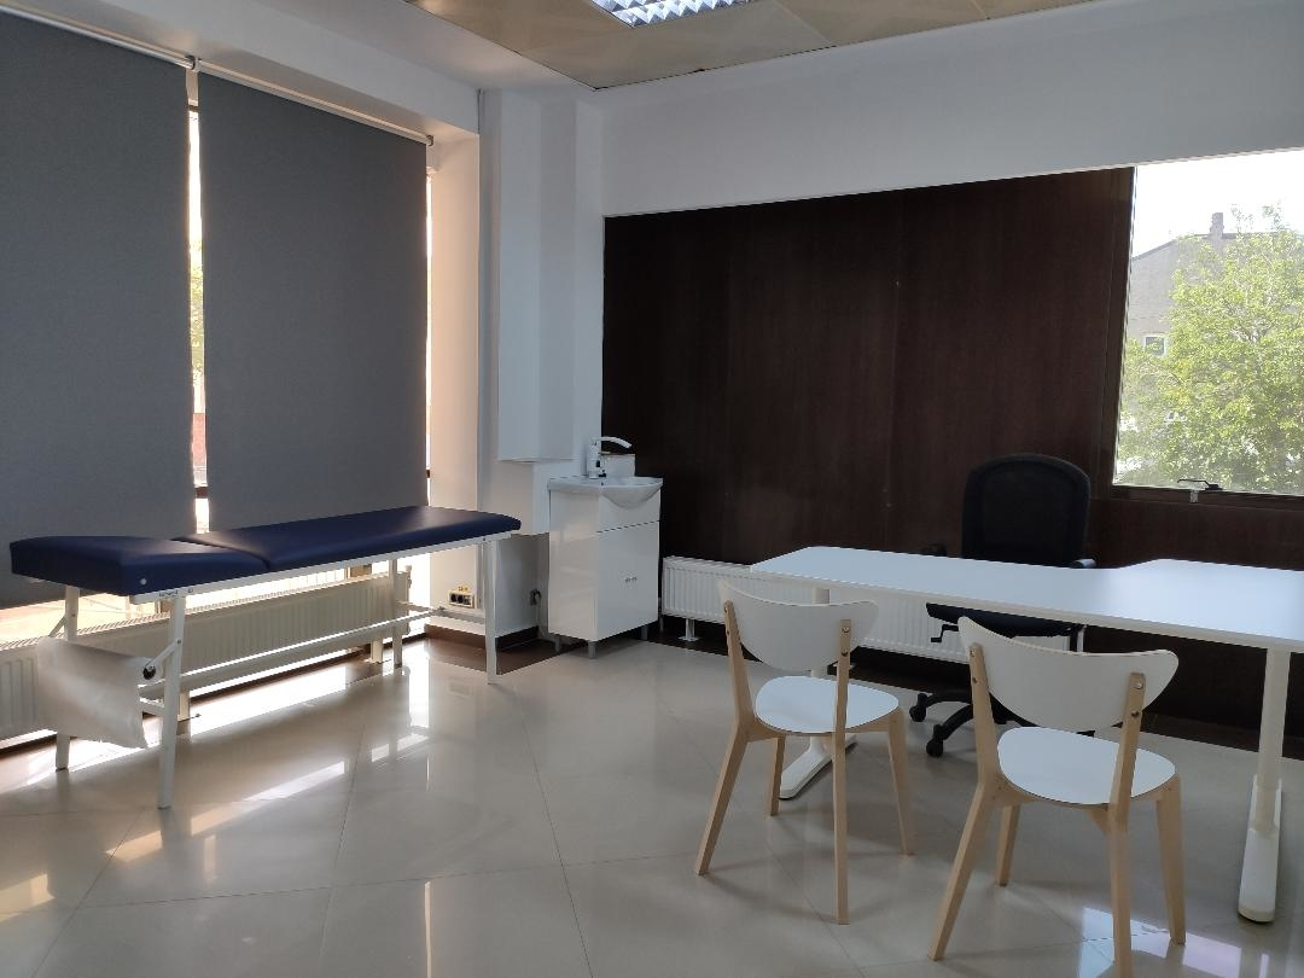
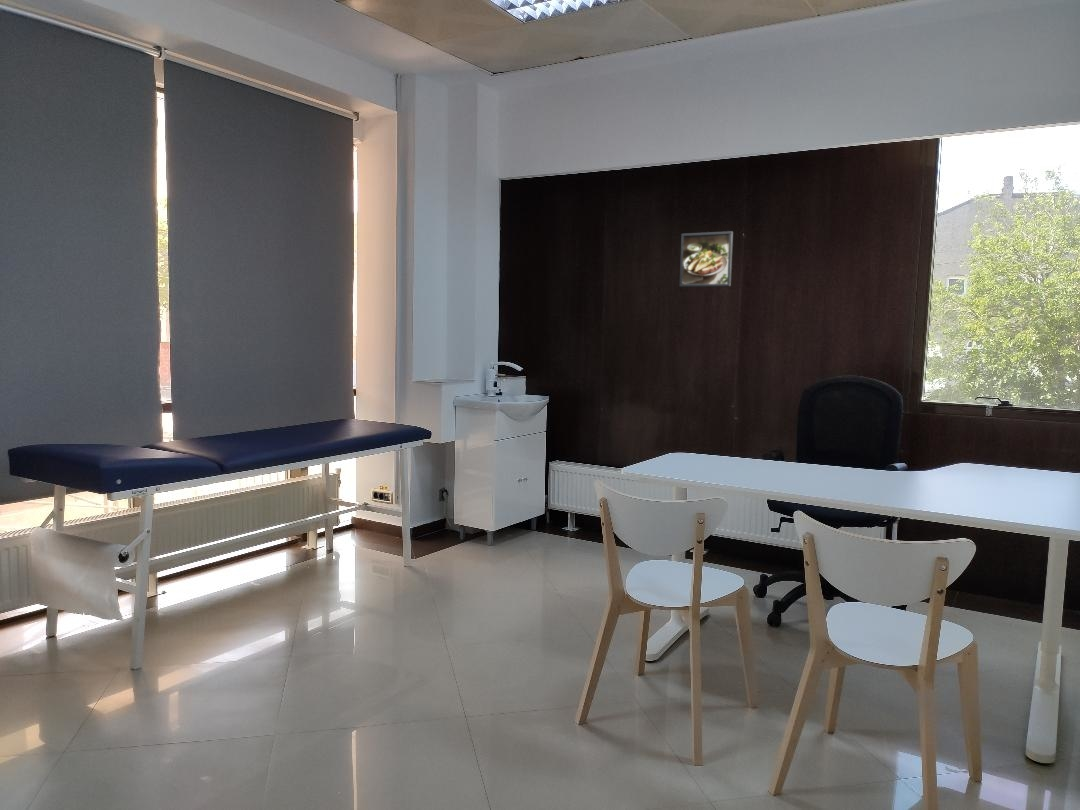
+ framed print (705, 259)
